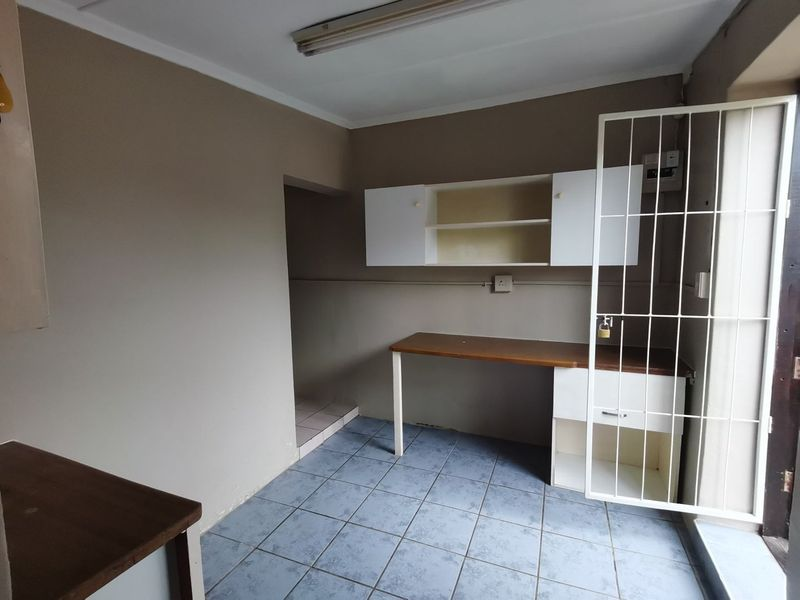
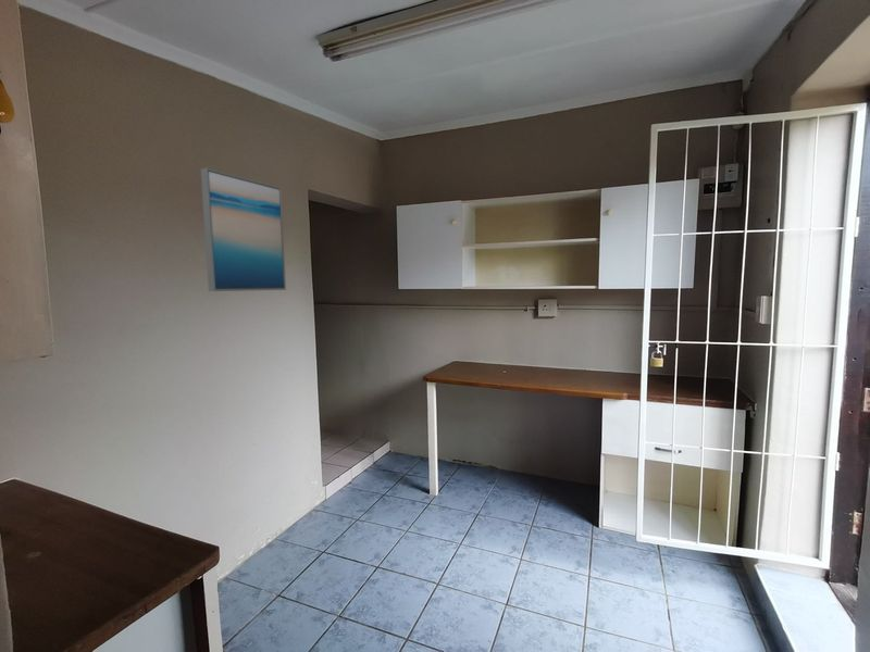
+ wall art (247, 235)
